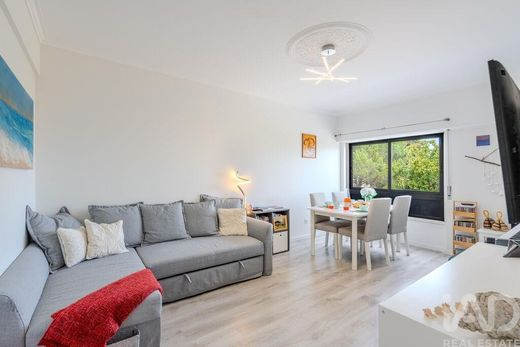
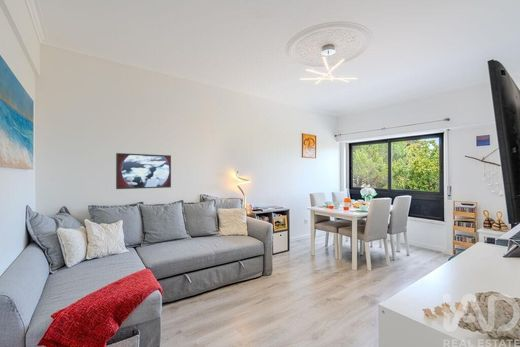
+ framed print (145, 171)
